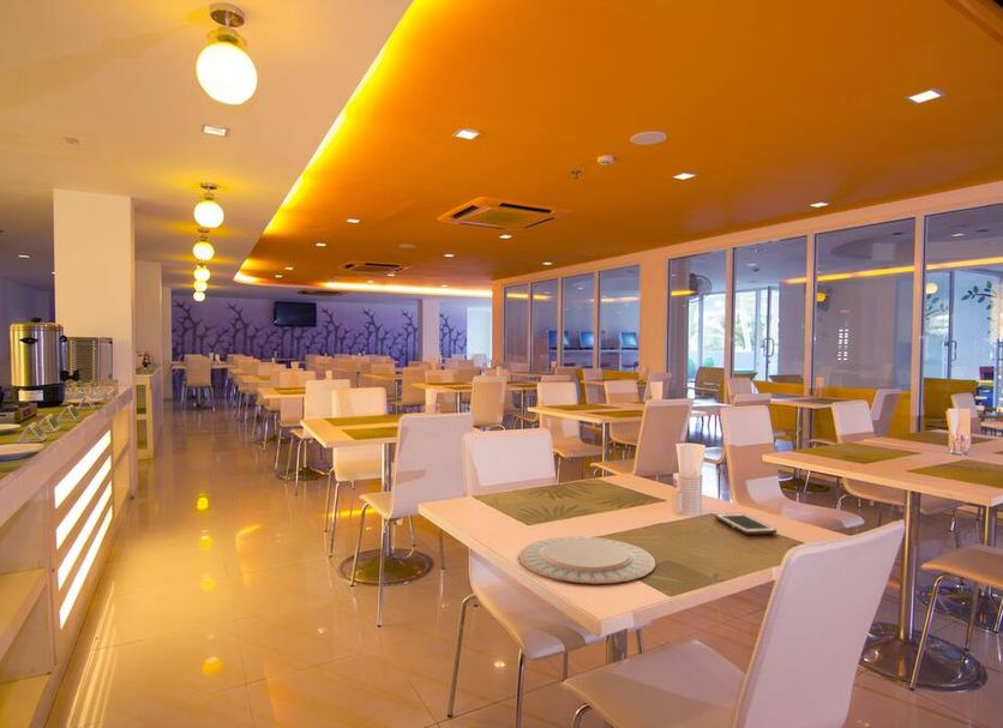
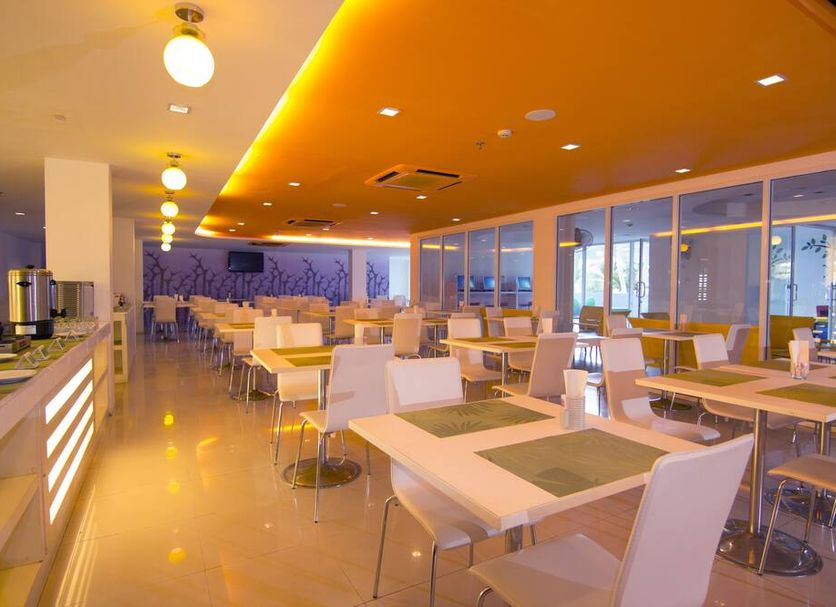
- cell phone (744, 523)
- chinaware (585, 554)
